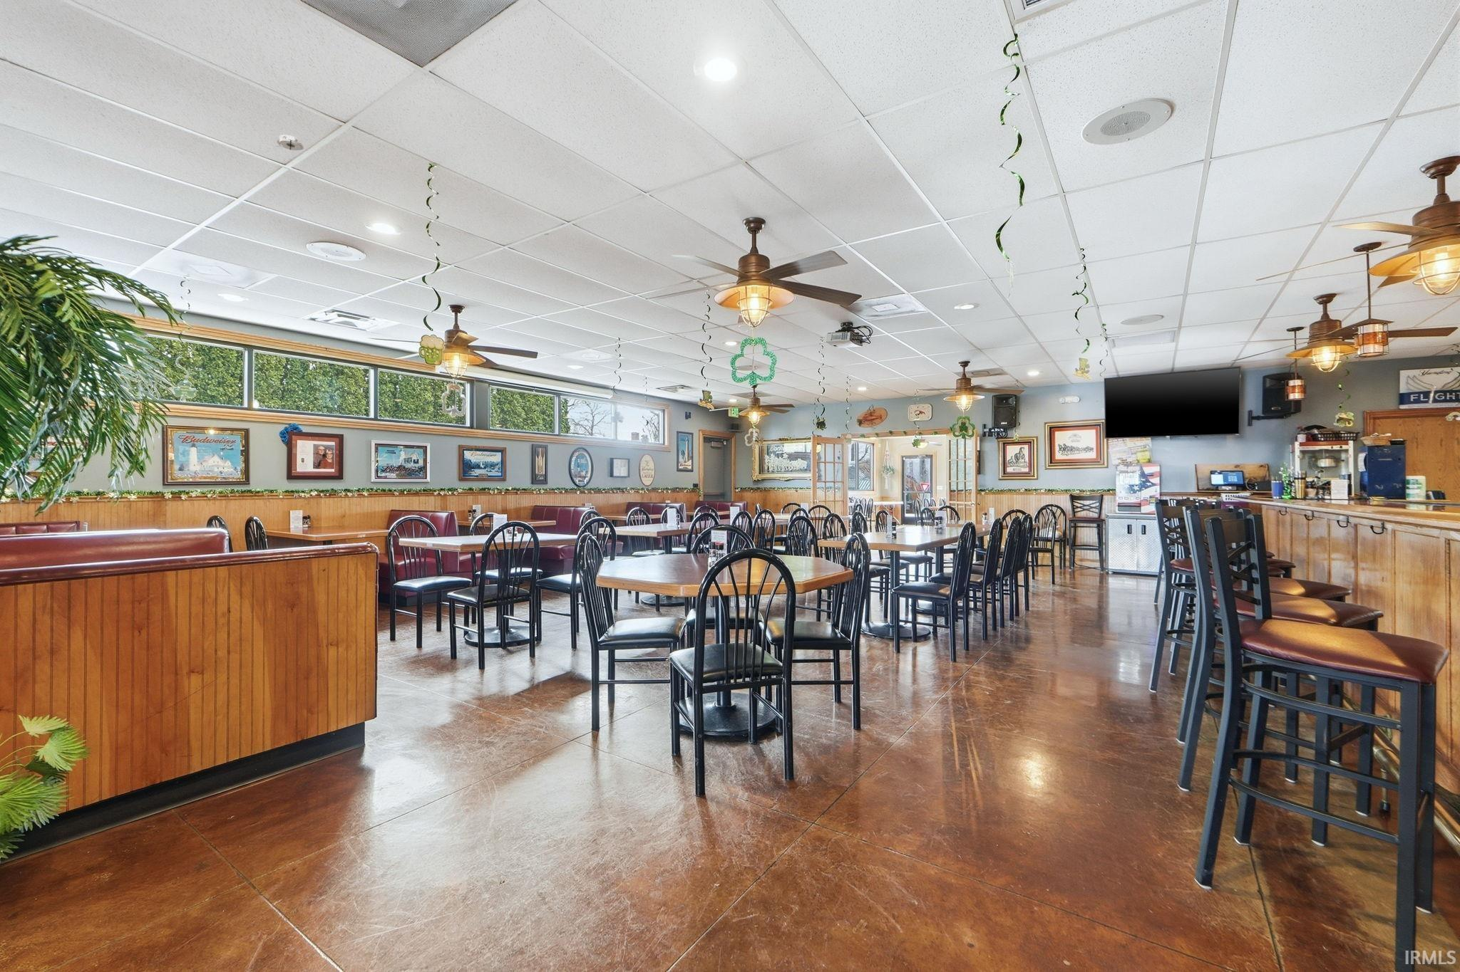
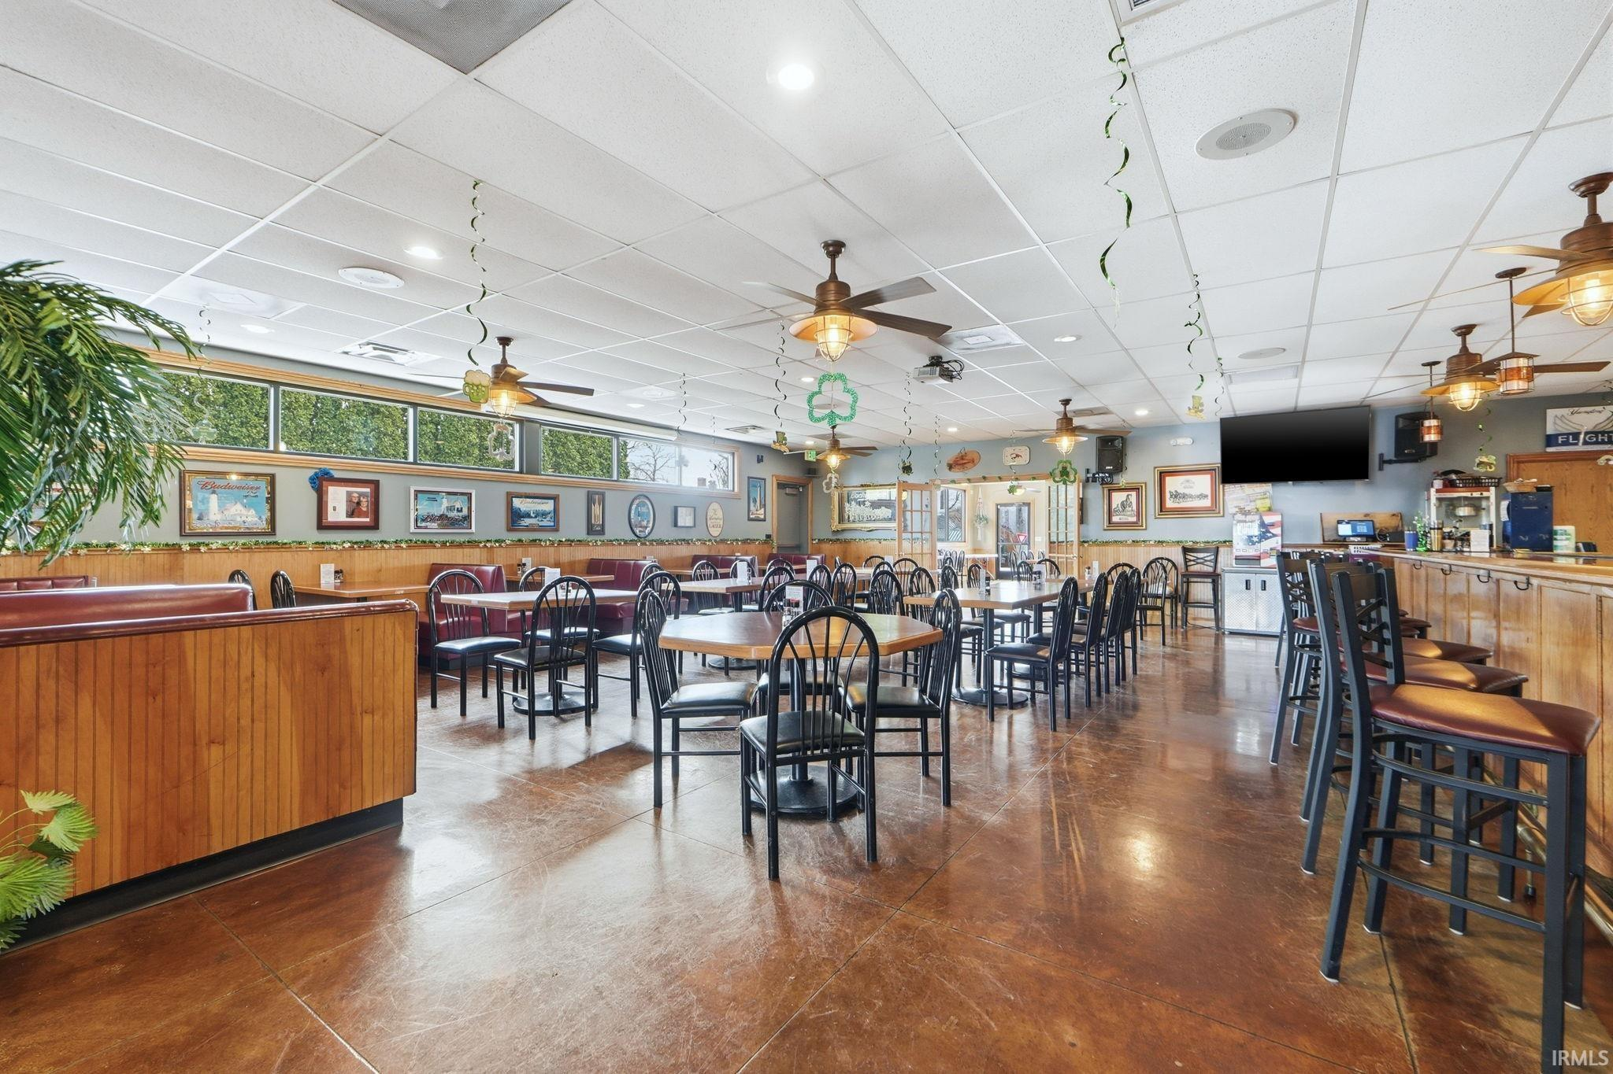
- smoke detector (290, 142)
